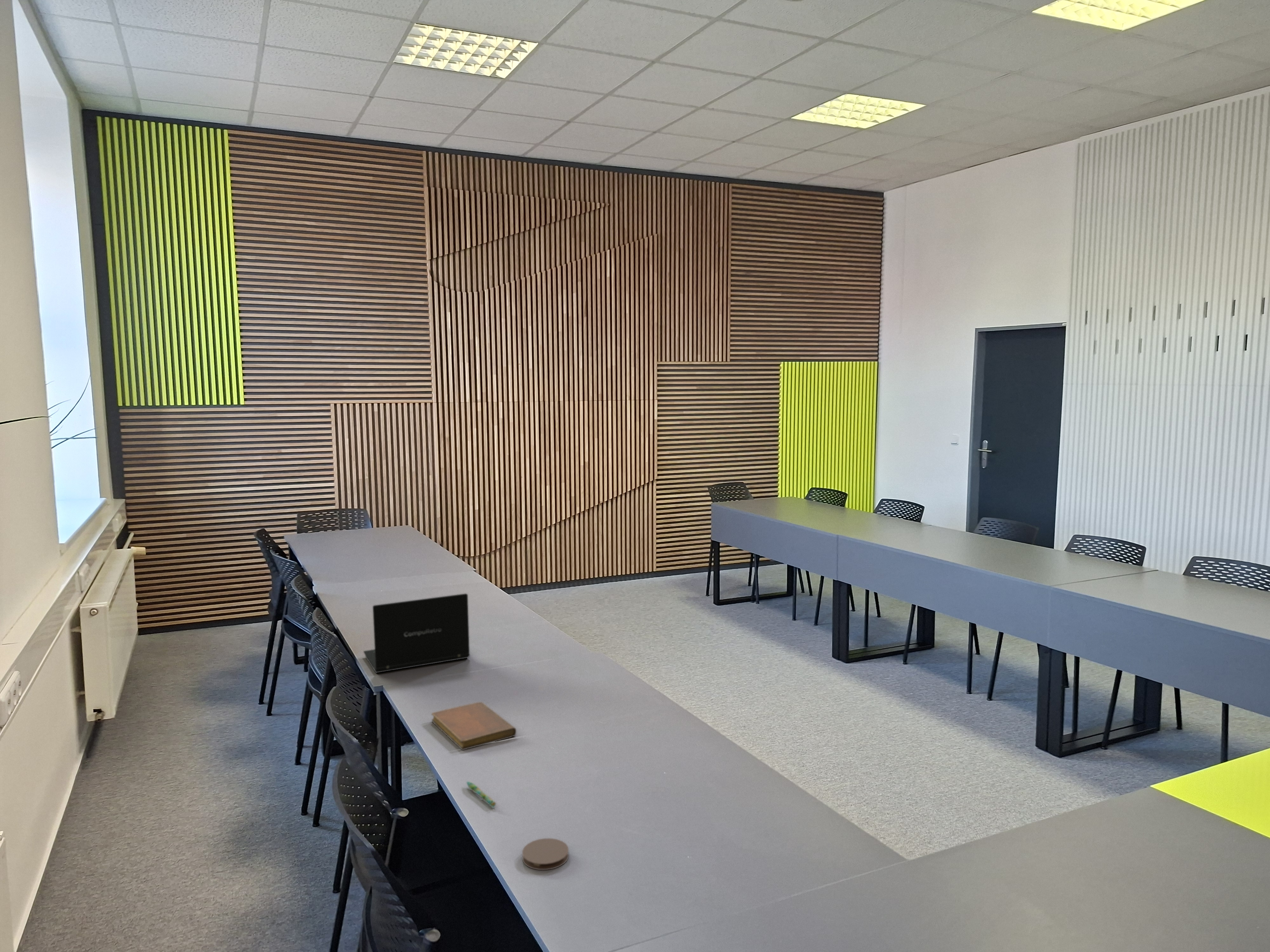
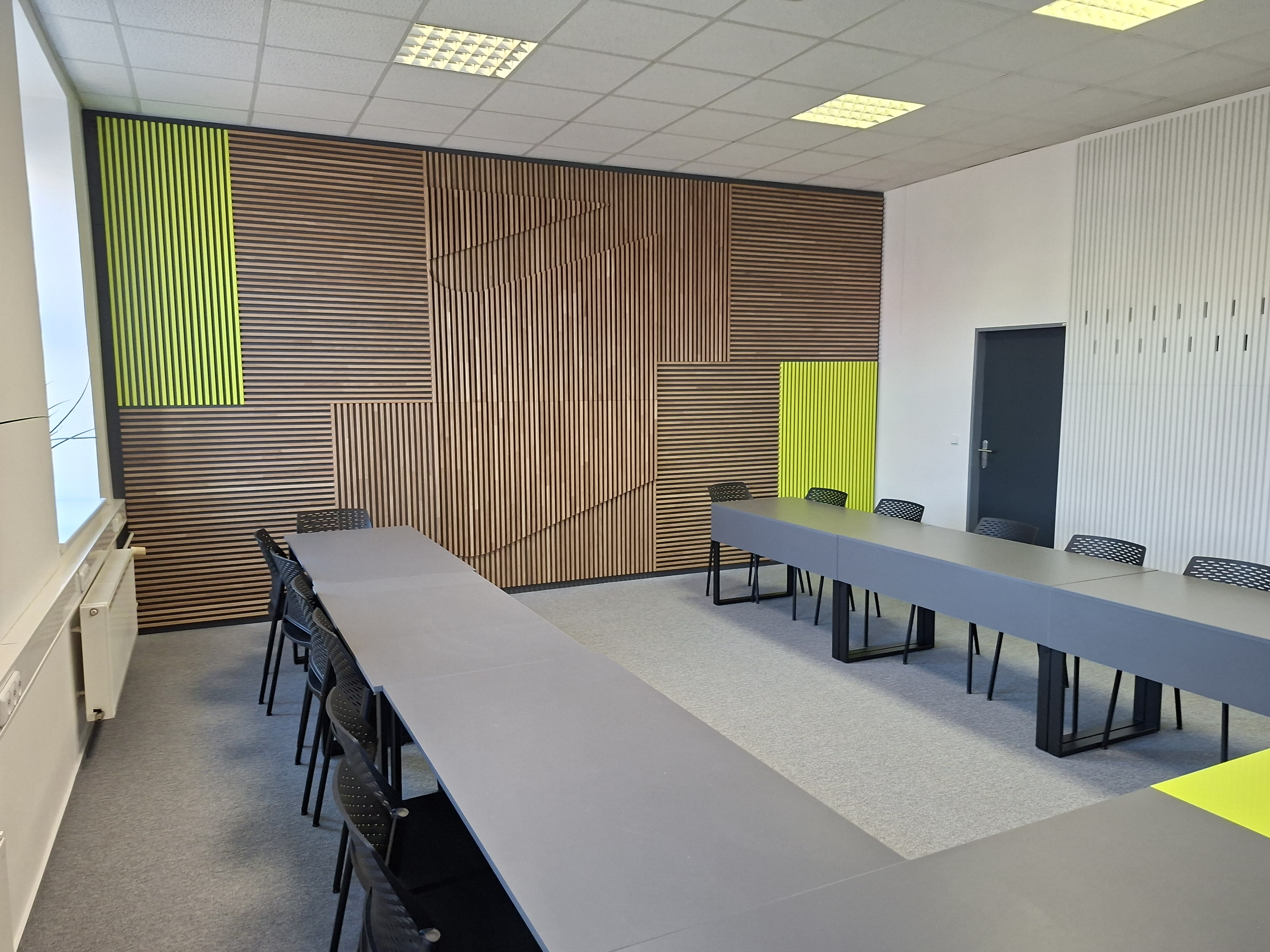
- notebook (472, 724)
- laptop (415, 625)
- coaster (545, 854)
- pen (480, 793)
